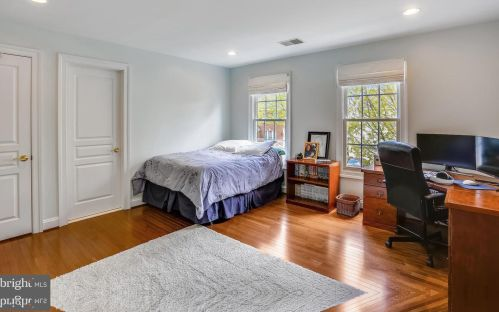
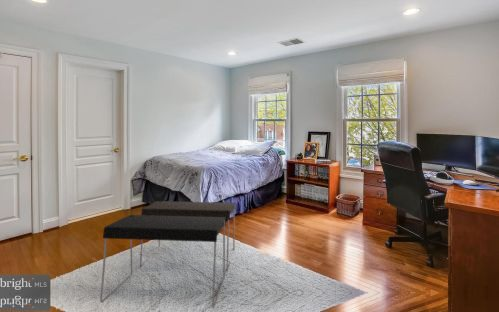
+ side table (180, 240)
